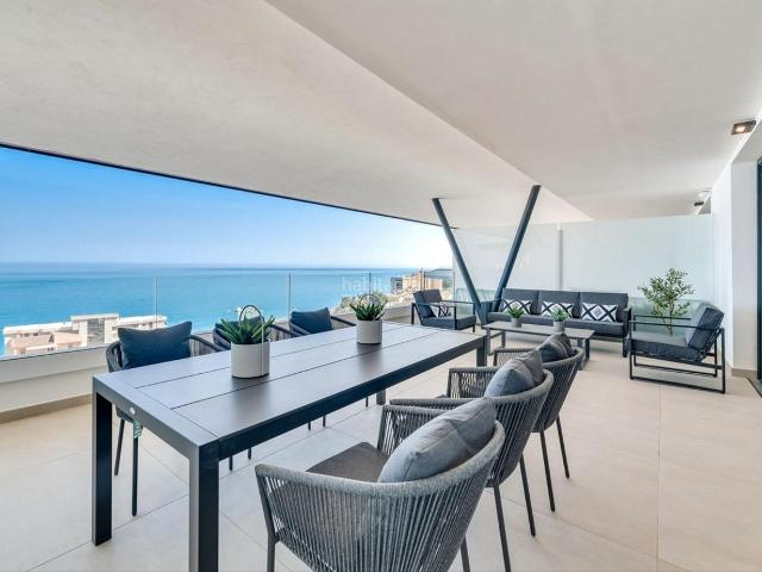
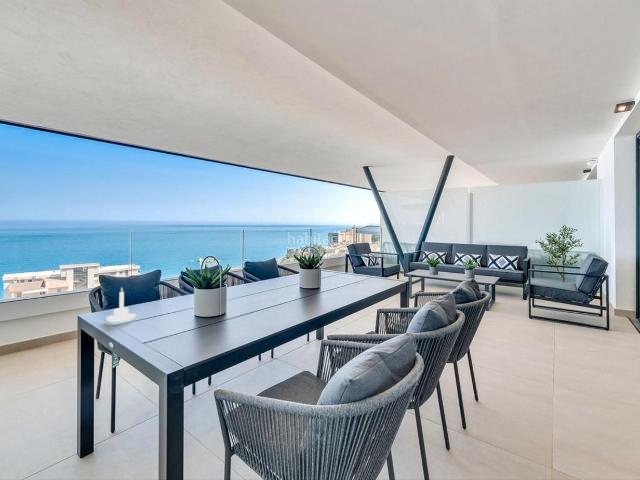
+ candle holder (121, 303)
